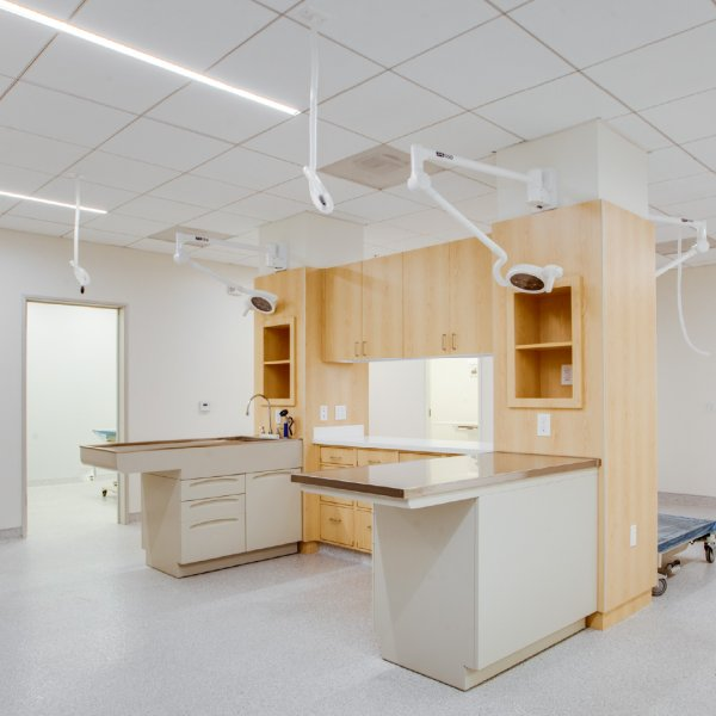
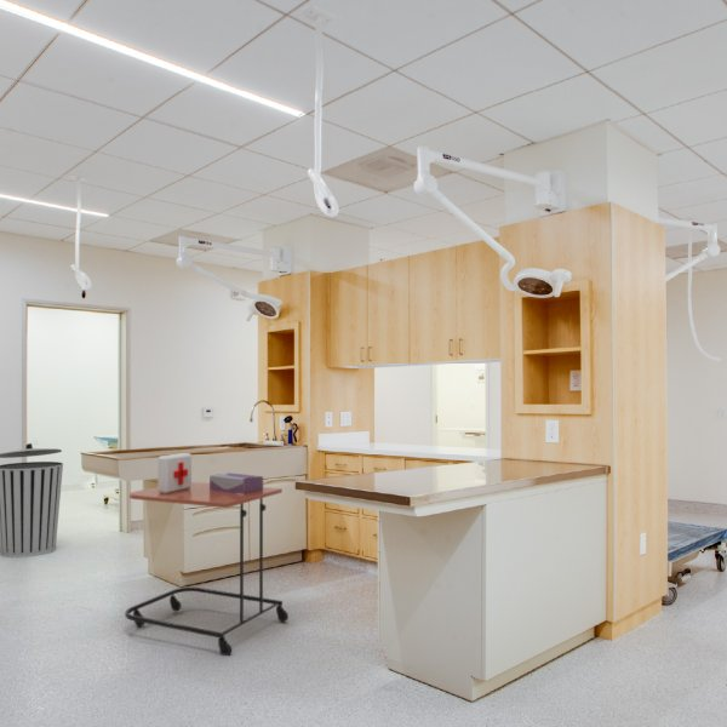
+ trash can (29, 497)
+ first aid kit (176, 471)
+ tissue box (236, 482)
+ side table (202, 588)
